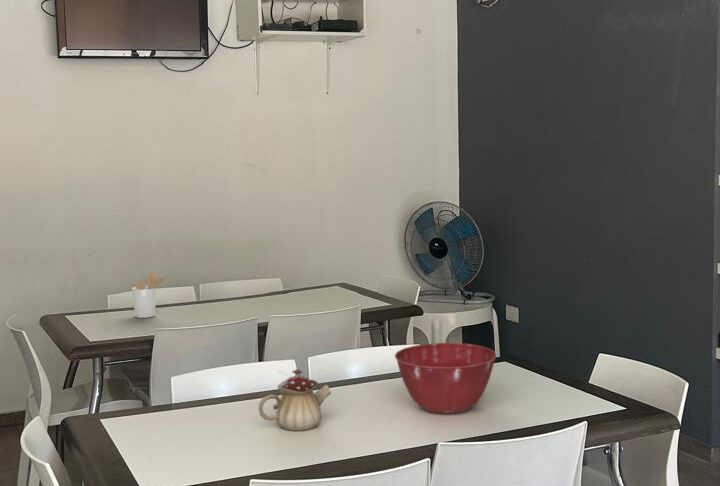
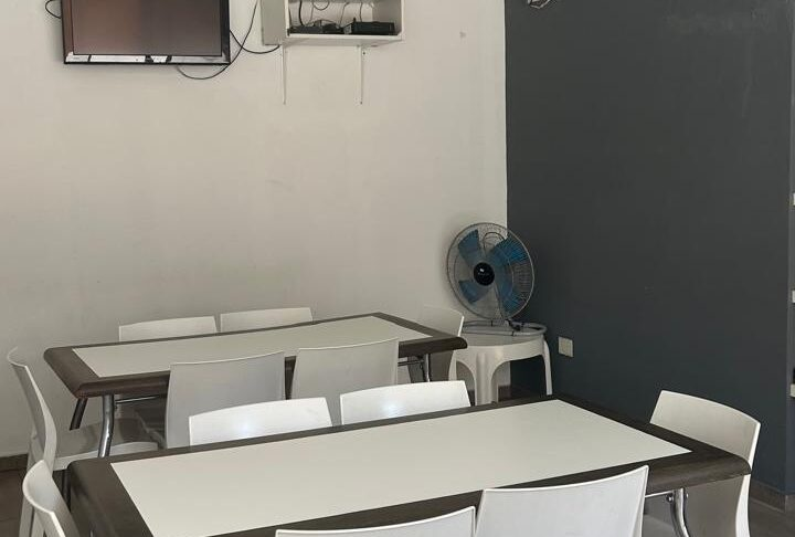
- utensil holder (149, 295)
- mixing bowl (445, 380)
- teapot (294, 397)
